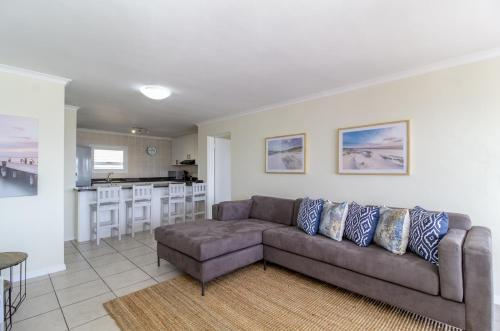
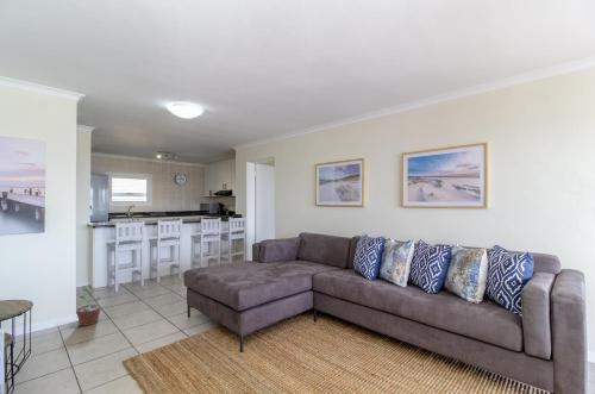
+ potted plant (88, 305)
